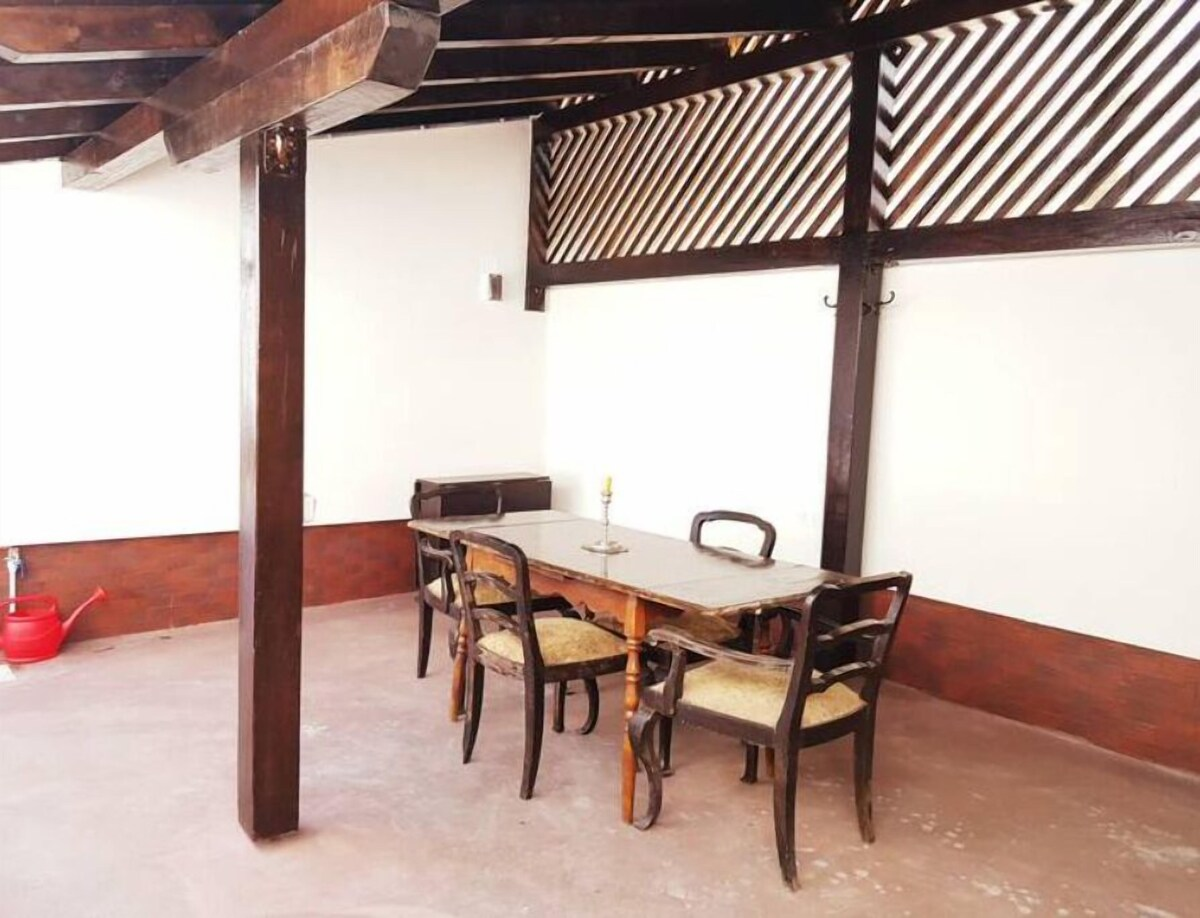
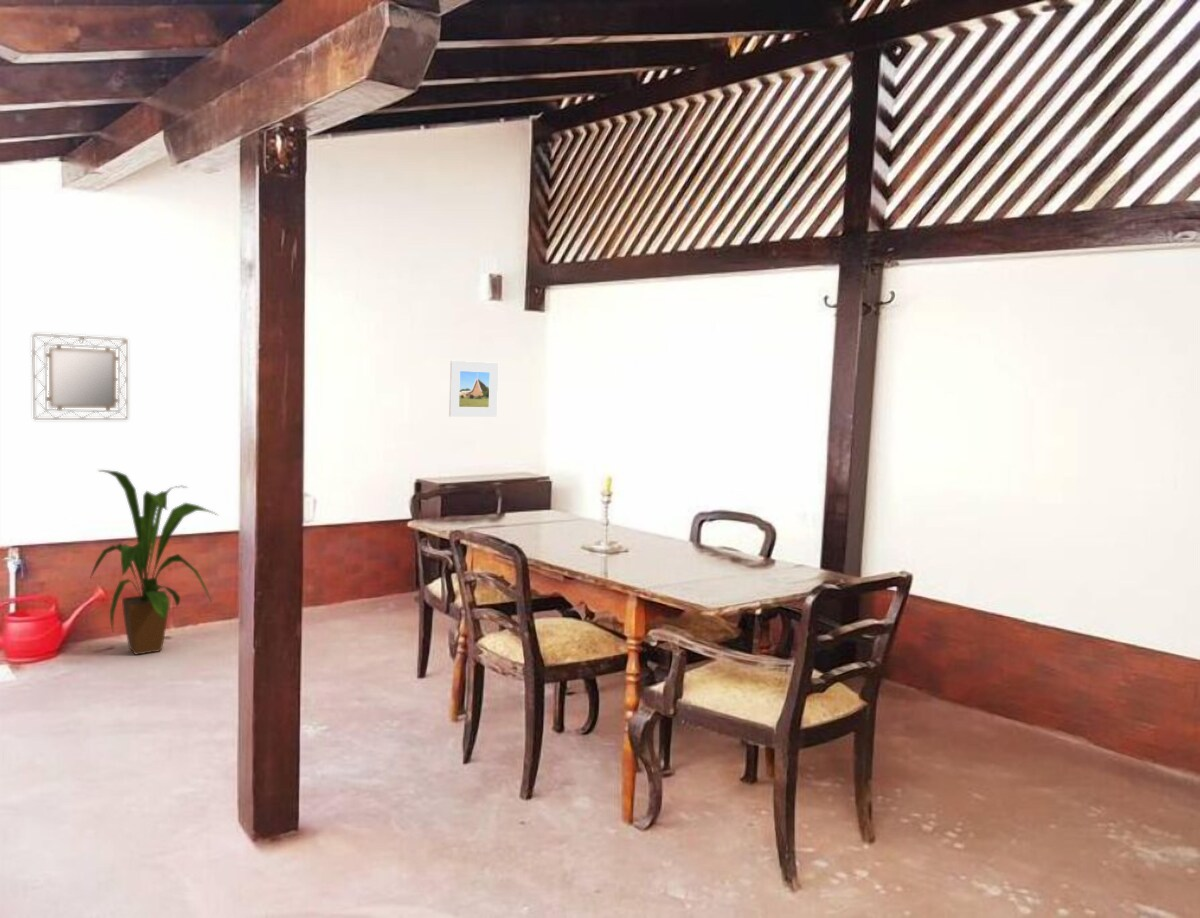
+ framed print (474, 389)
+ house plant (160, 557)
+ home mirror (82, 378)
